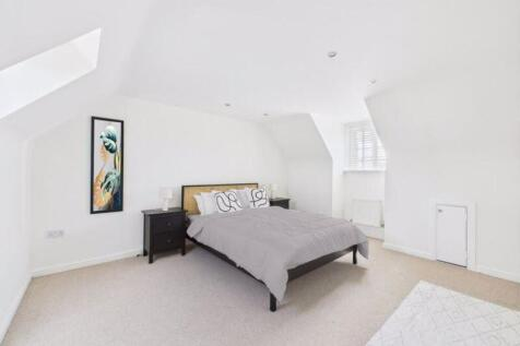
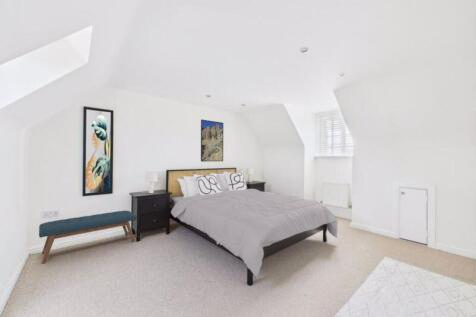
+ bench (91, 231)
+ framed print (212, 141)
